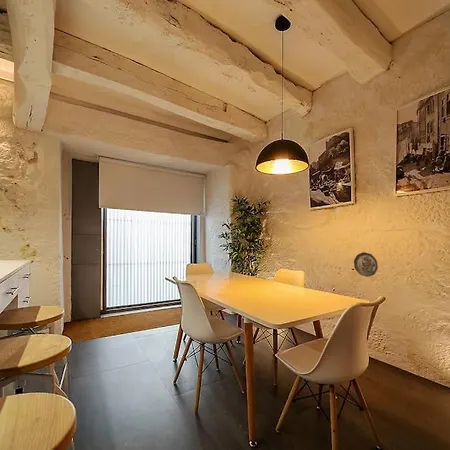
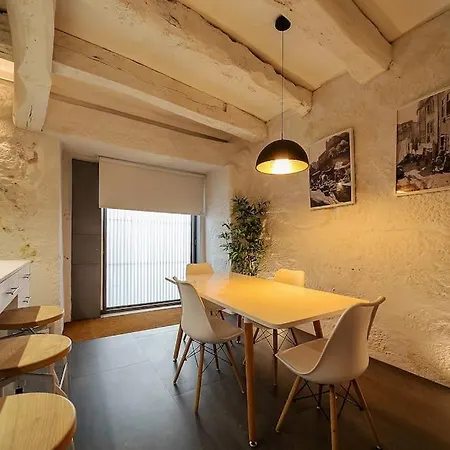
- decorative plate (365, 264)
